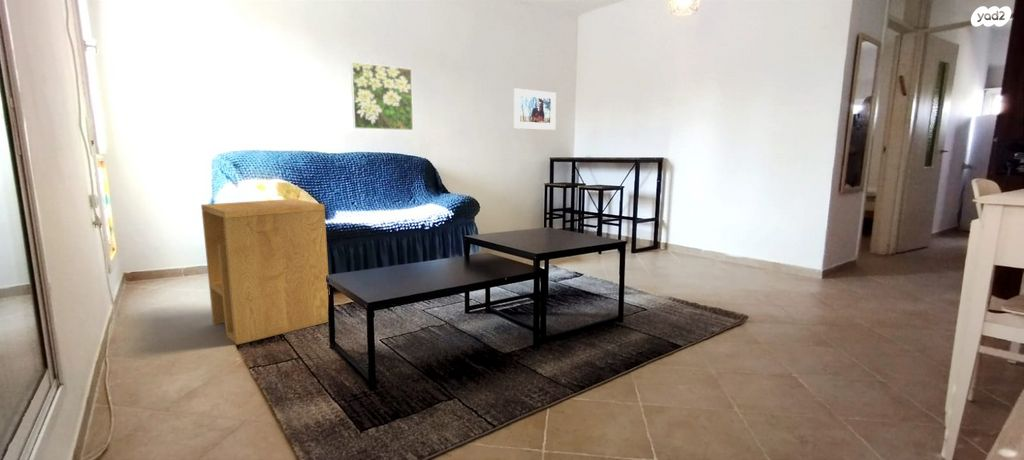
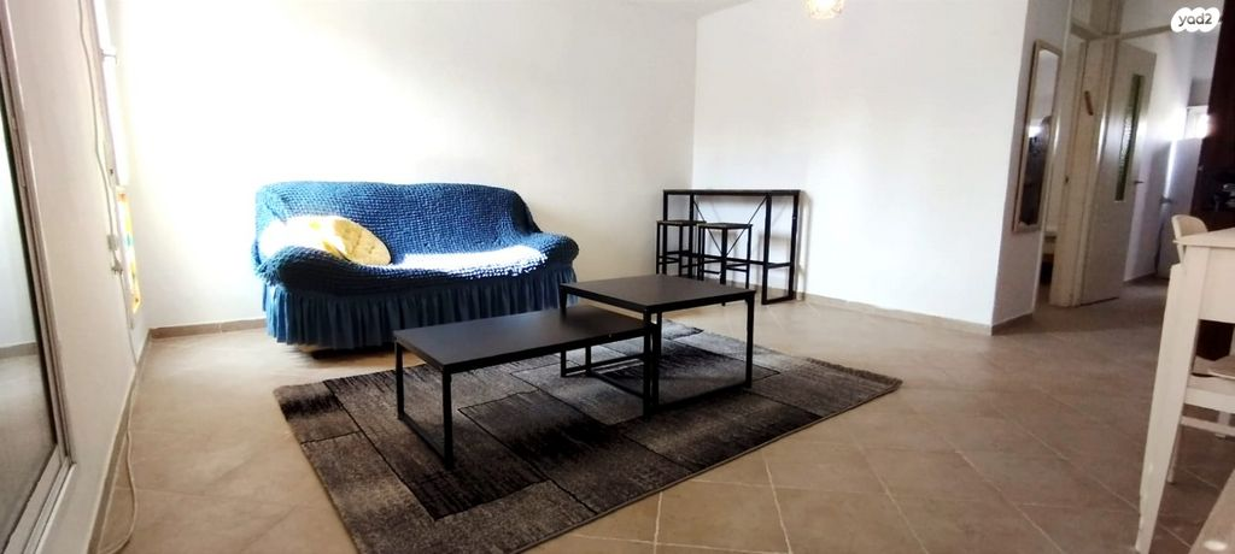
- side table (268, 264)
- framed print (383, 97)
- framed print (535, 110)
